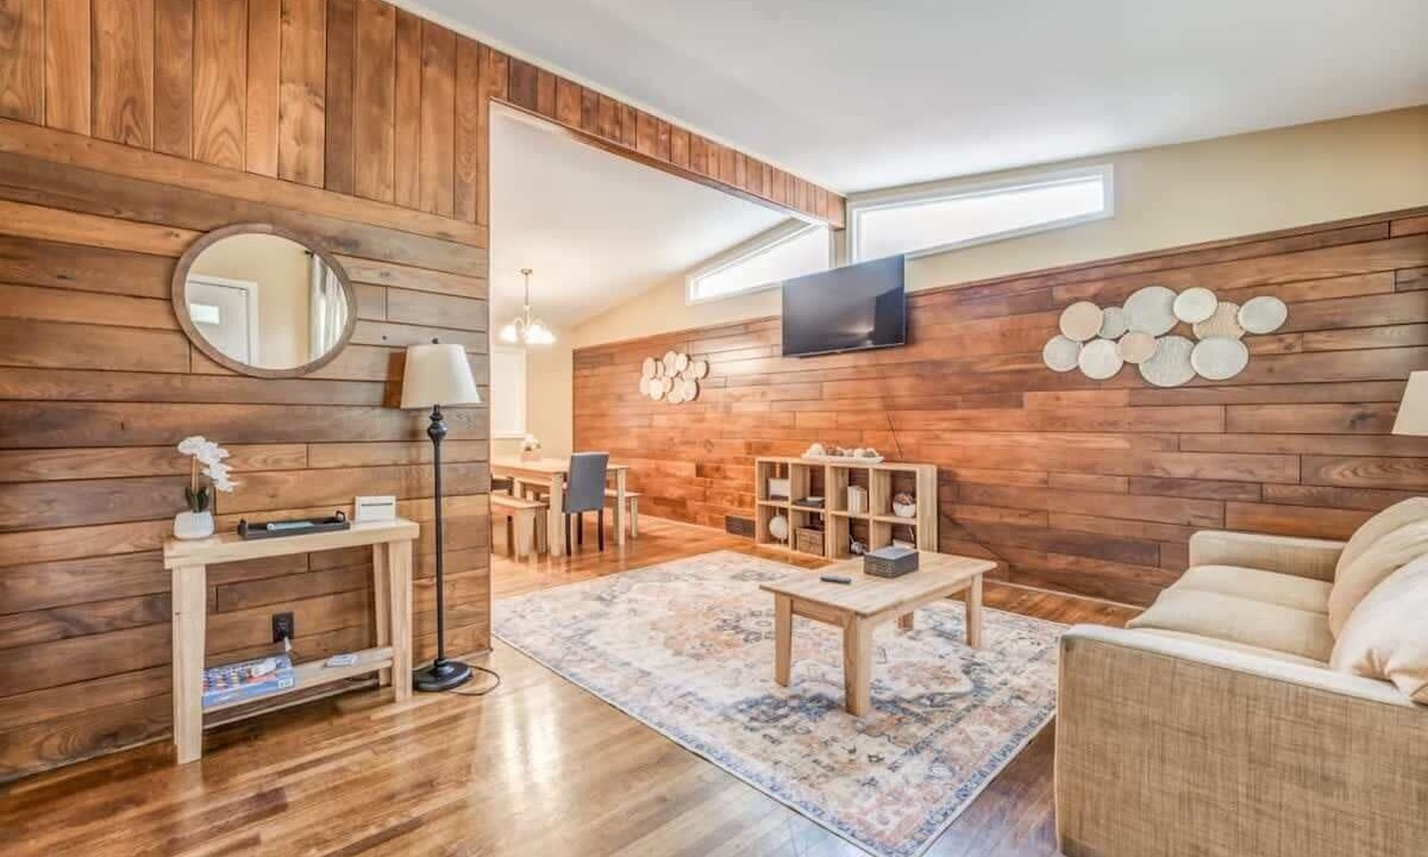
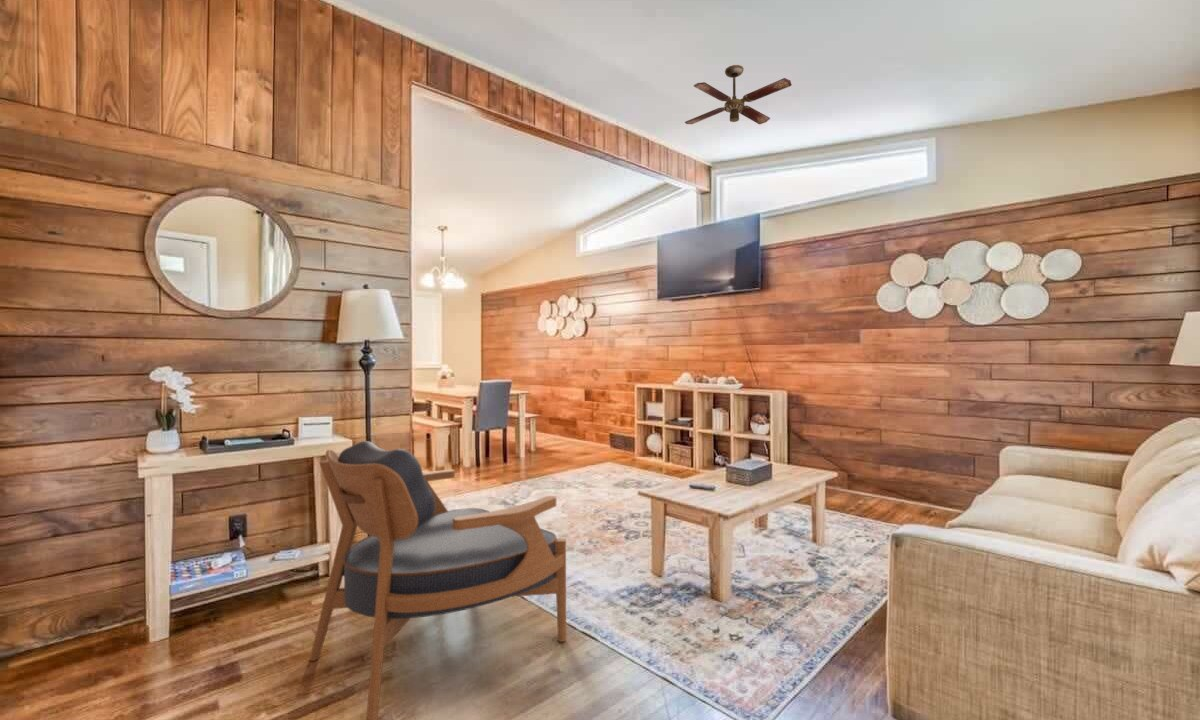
+ ceiling fan (734, 95)
+ armchair (437, 541)
